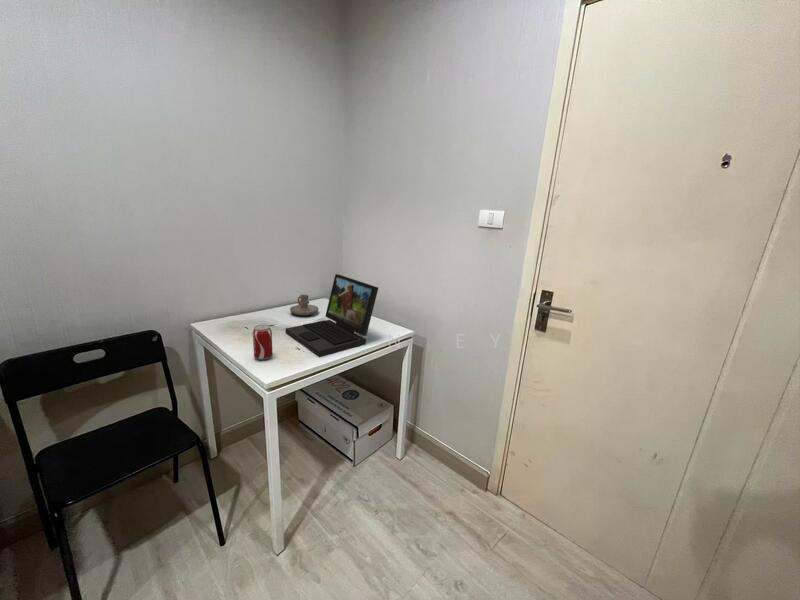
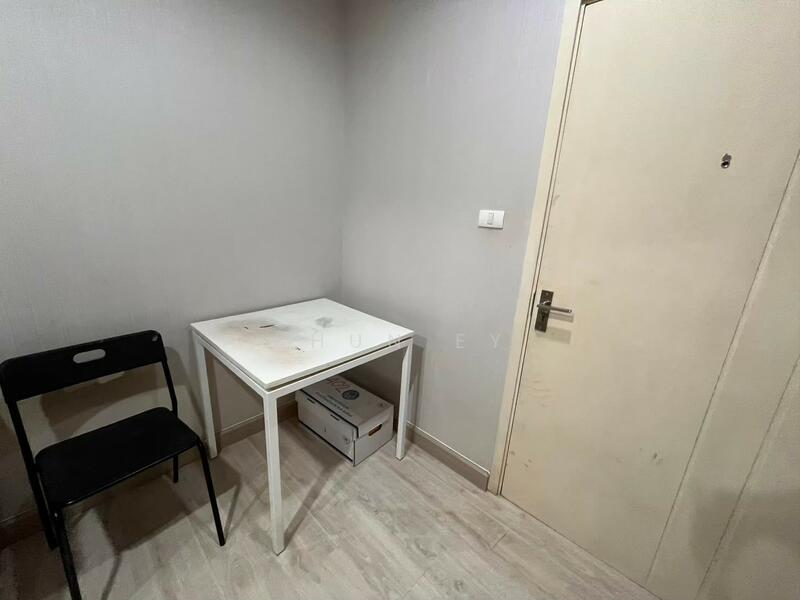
- beverage can (262, 342)
- candle holder (303, 303)
- laptop (330, 309)
